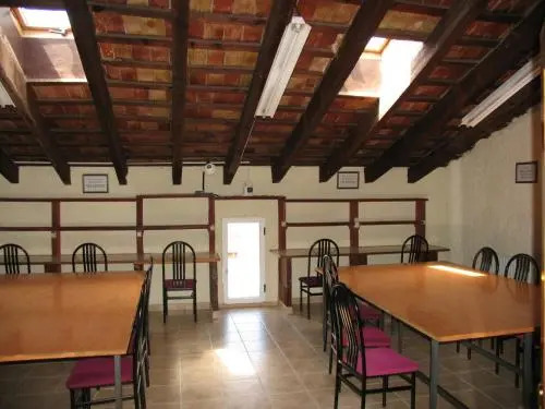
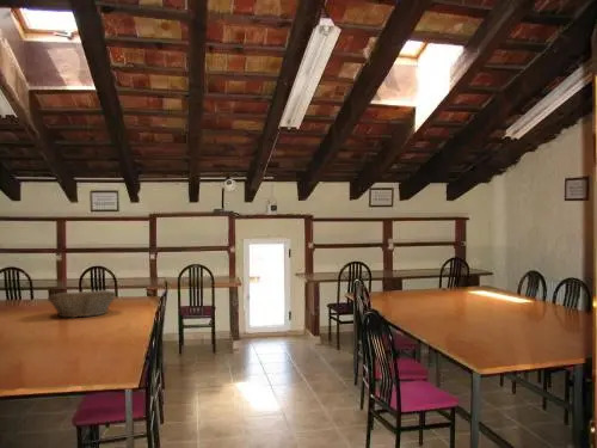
+ fruit basket (82, 301)
